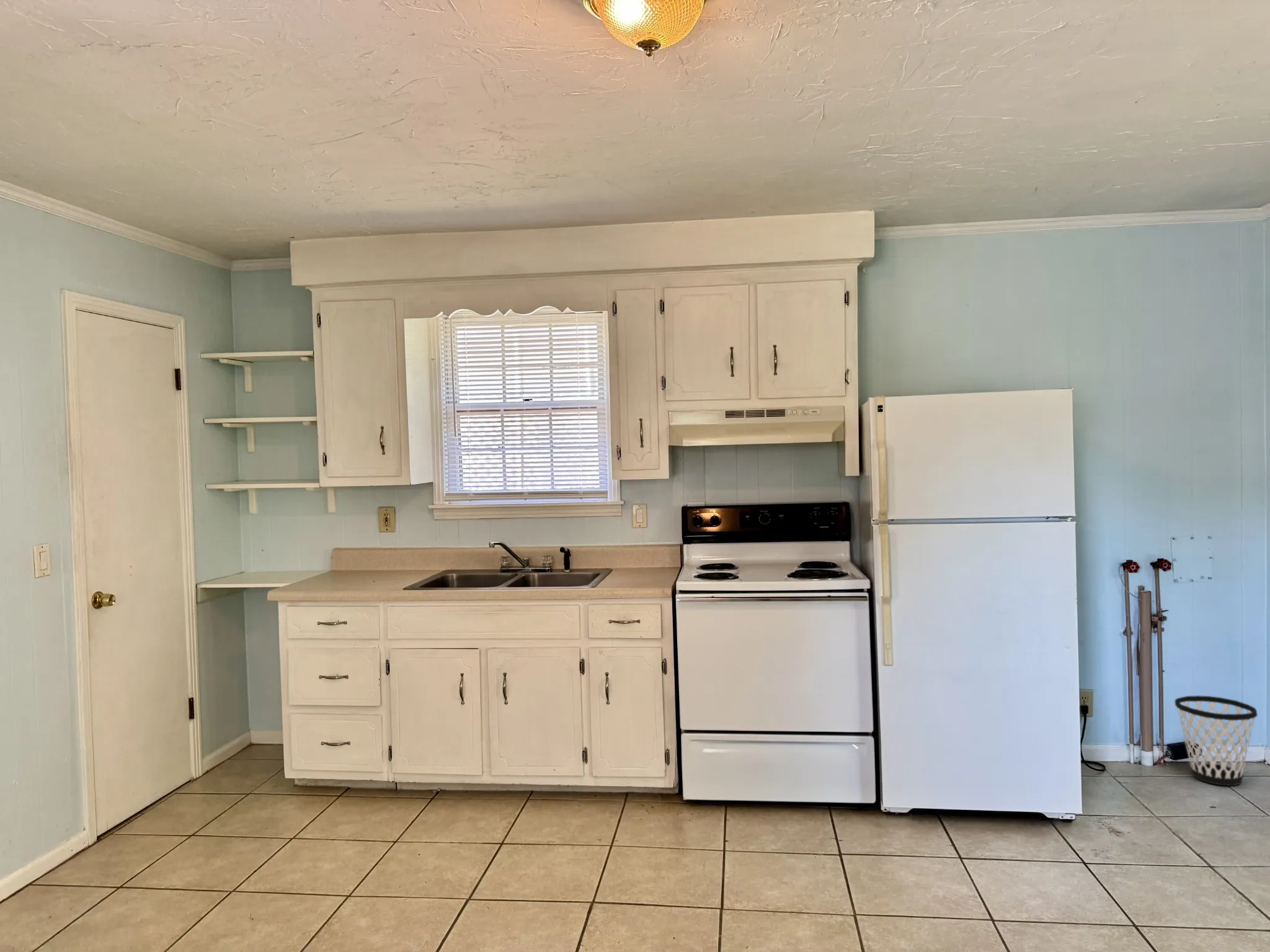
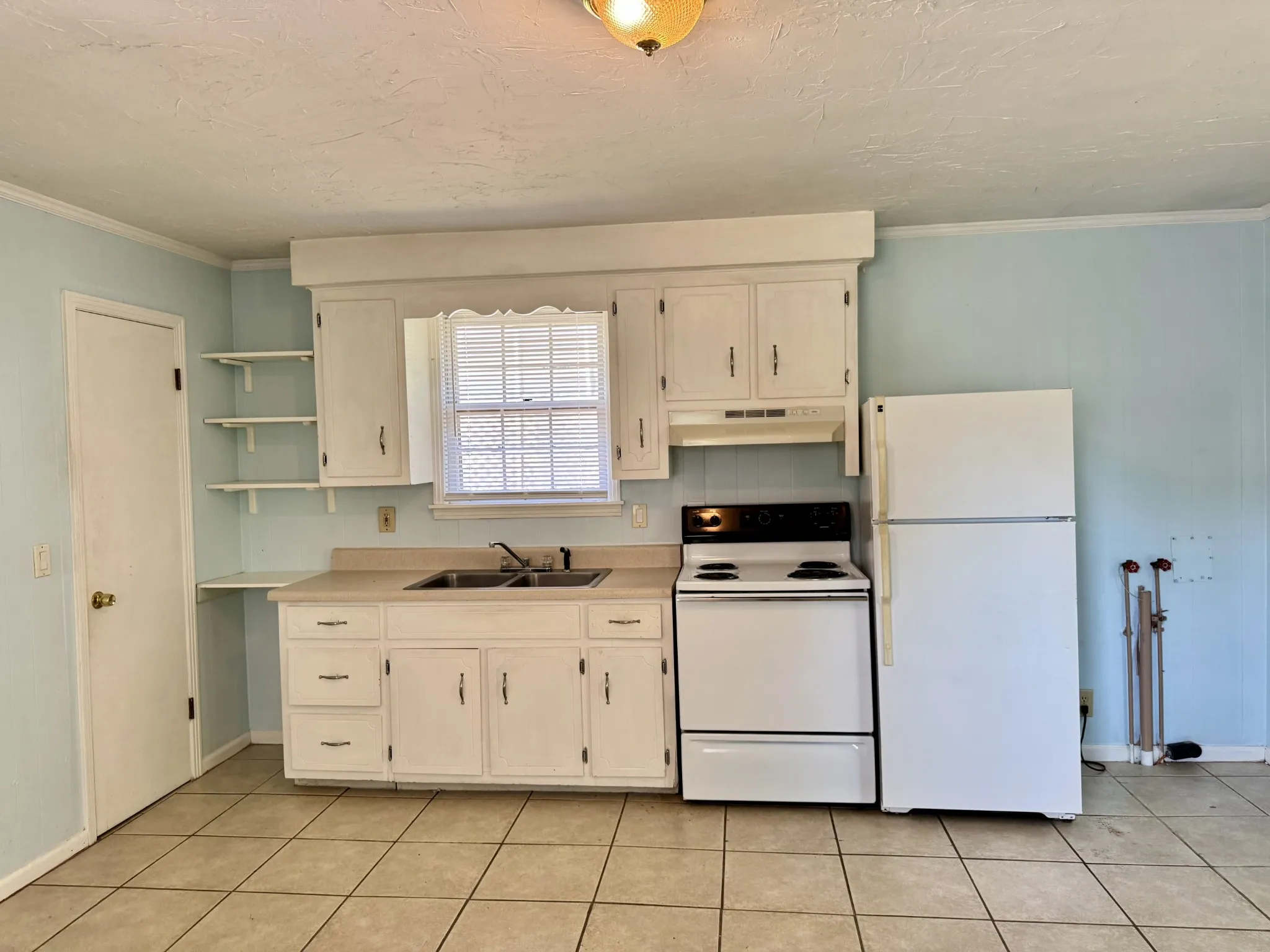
- wastebasket (1215, 741)
